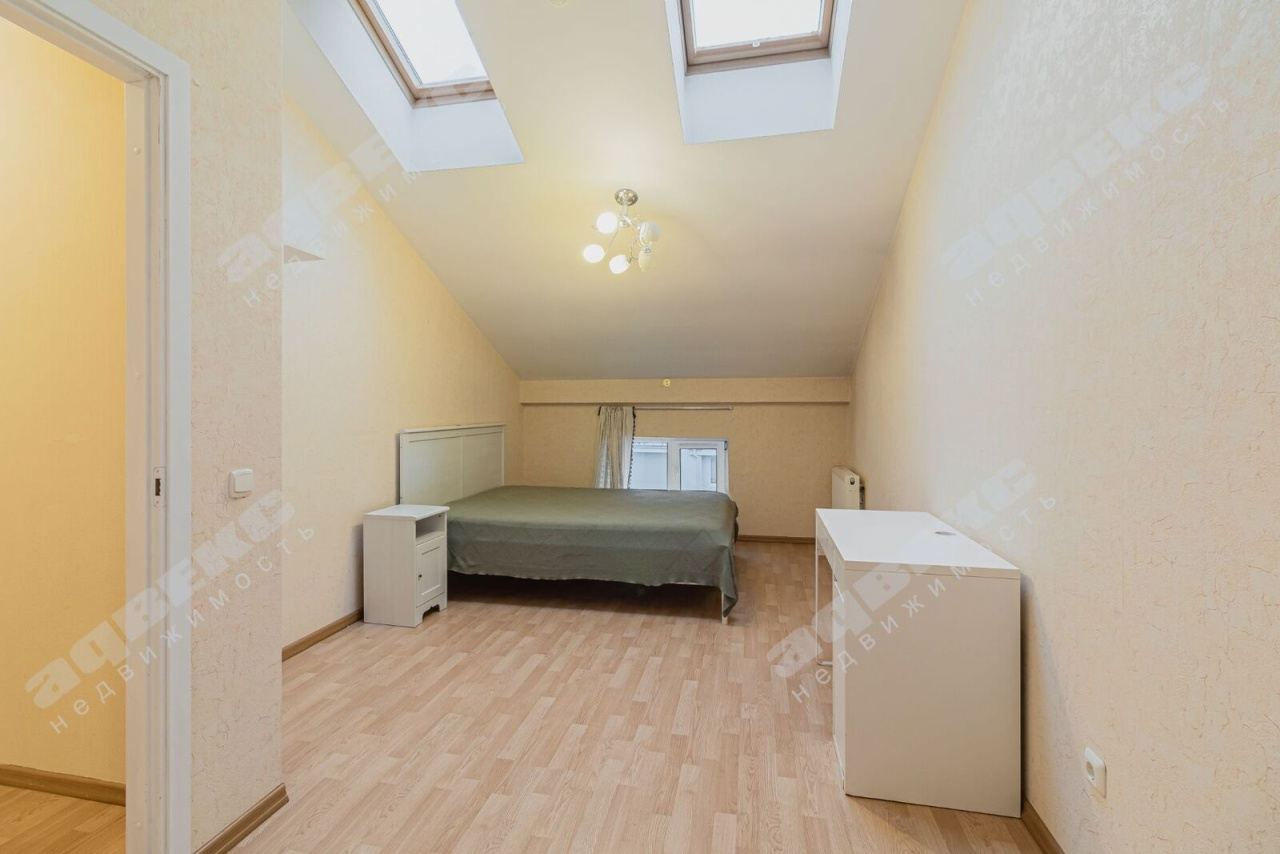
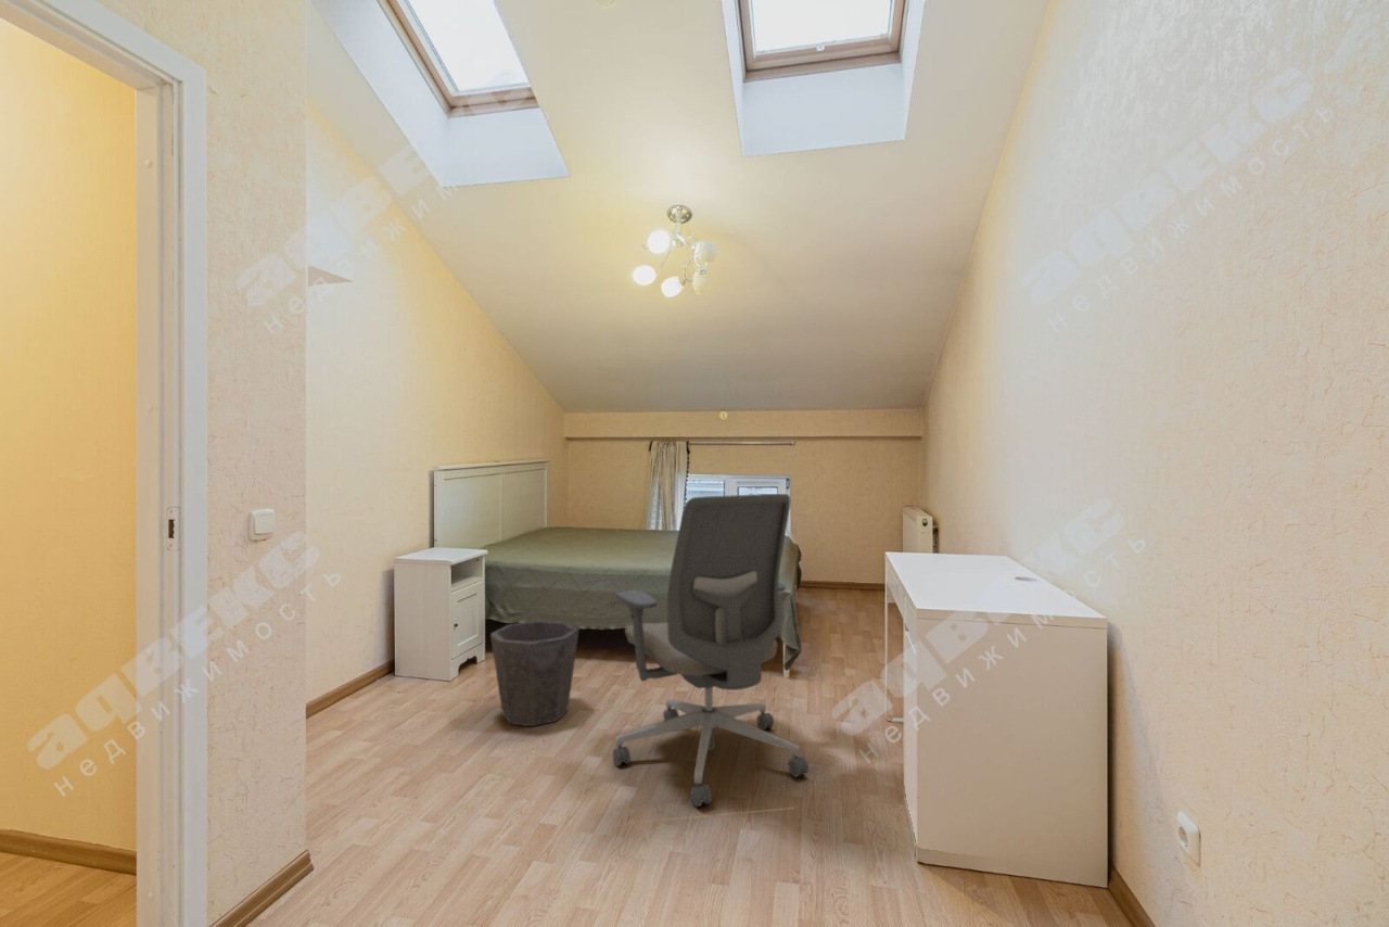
+ office chair (706, 622)
+ waste bin (535, 672)
